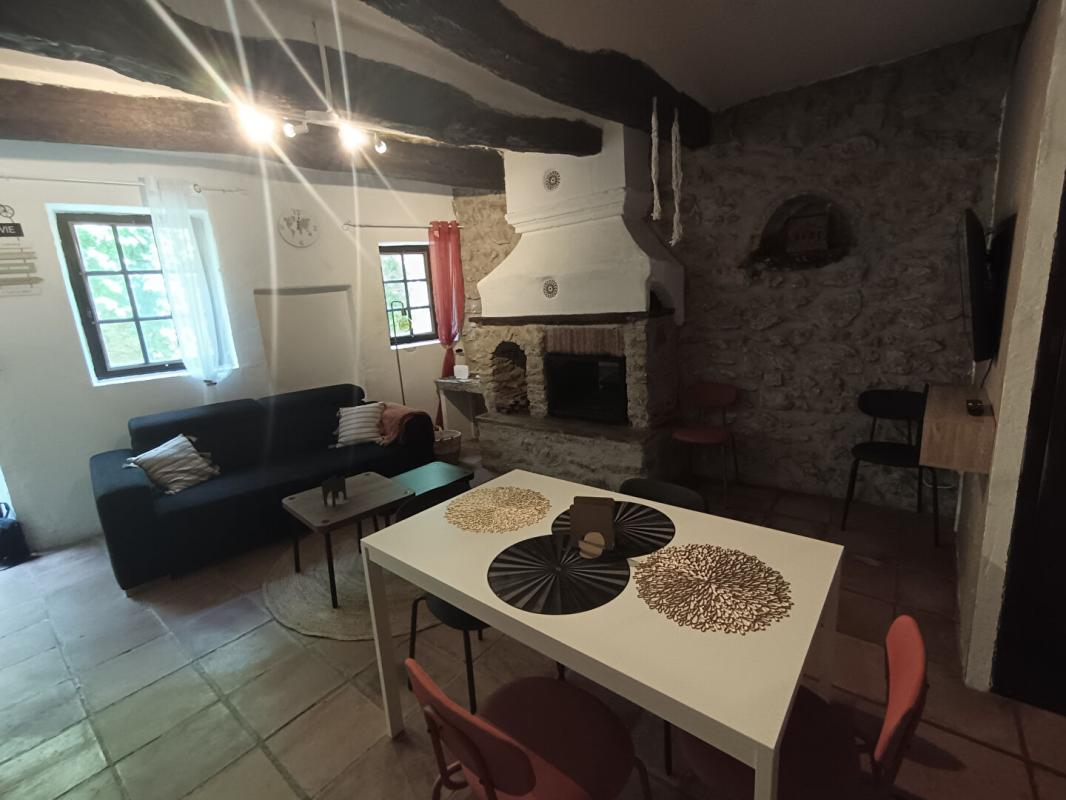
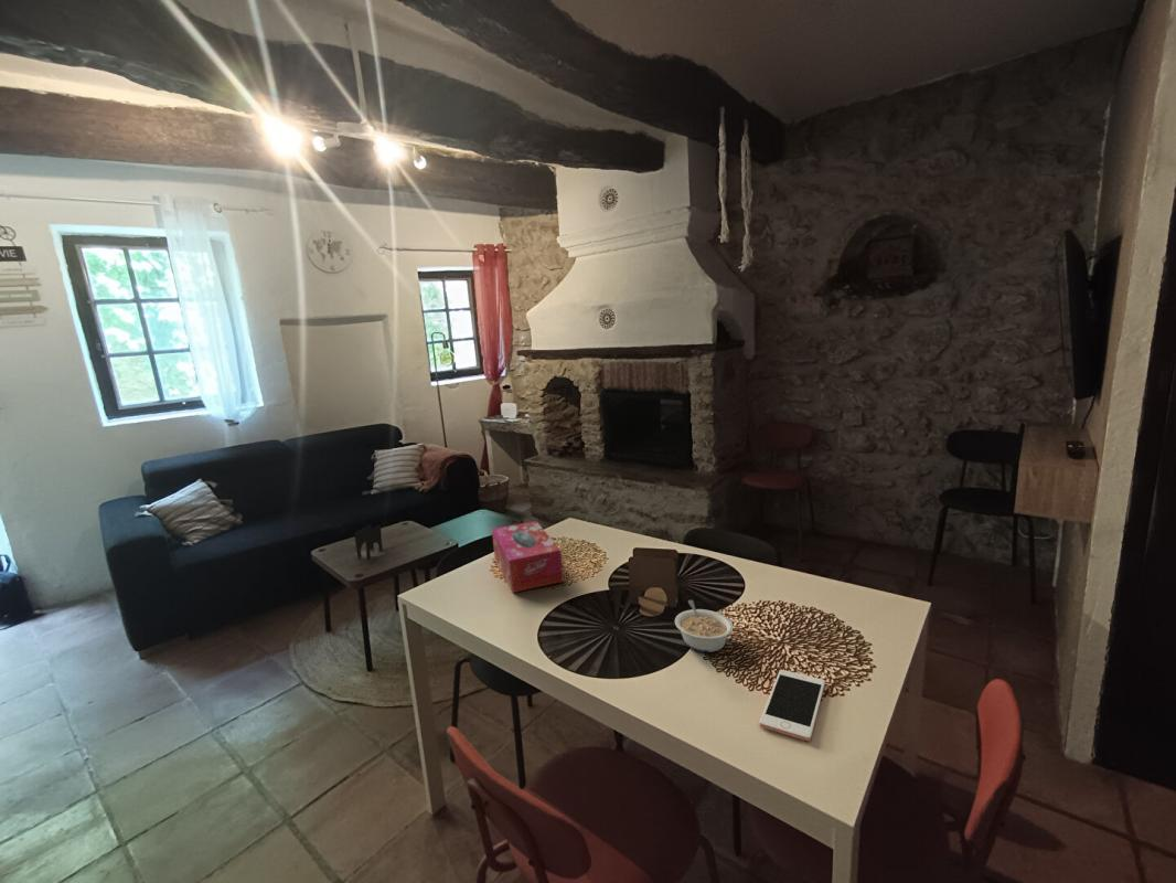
+ cell phone (793, 702)
+ tissue box (525, 553)
+ legume (702, 629)
